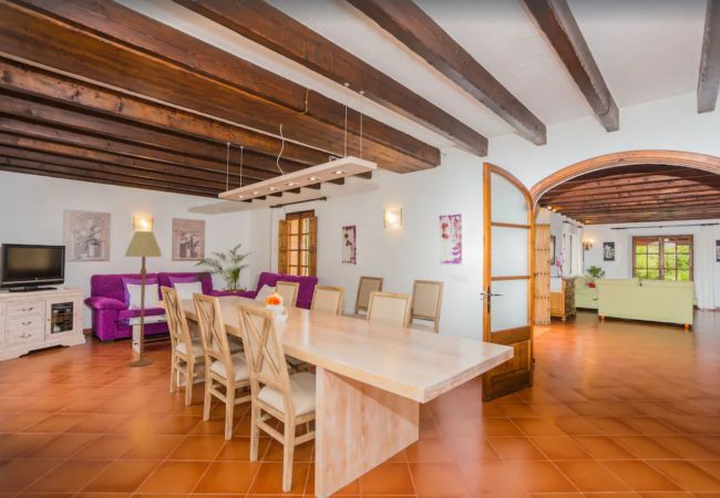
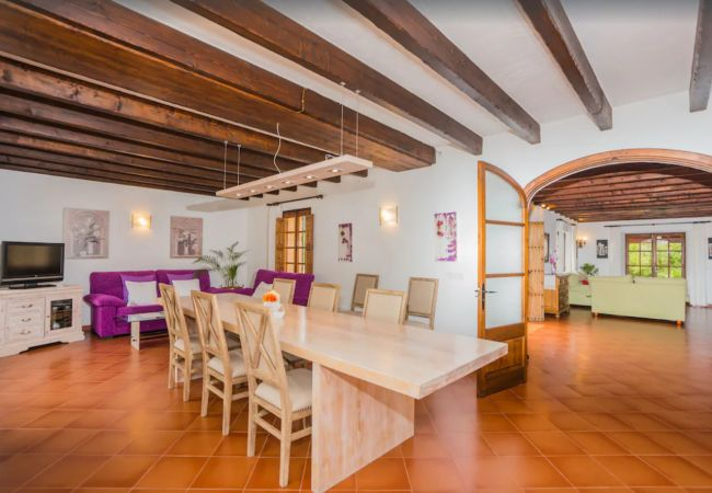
- floor lamp (142, 297)
